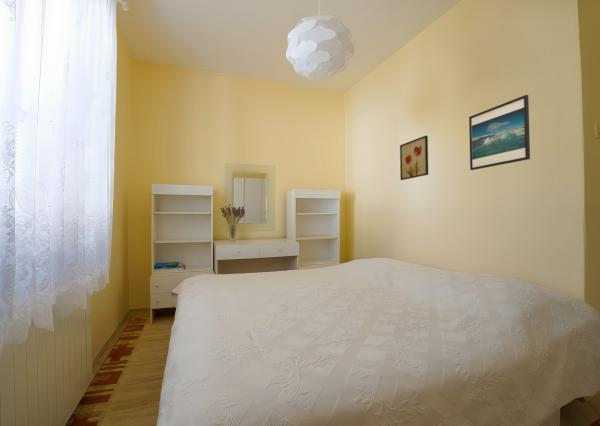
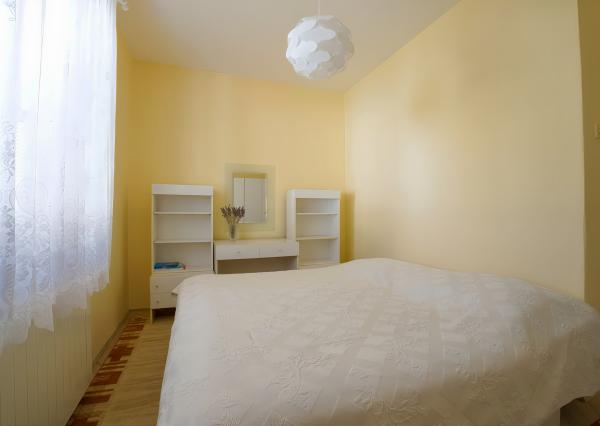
- wall art (414, 159)
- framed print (496, 135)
